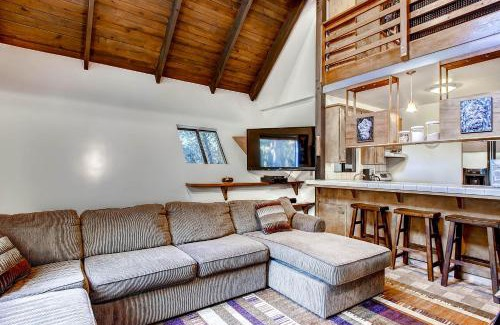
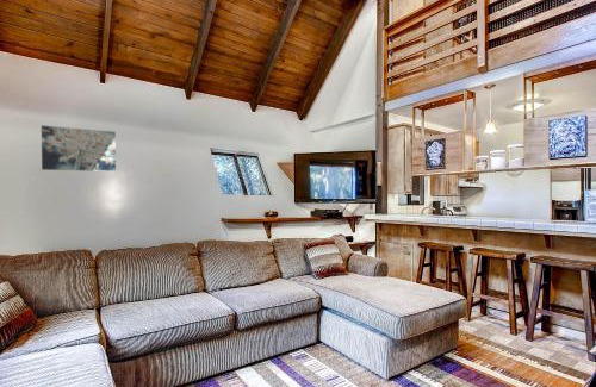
+ wall art (80, 149)
